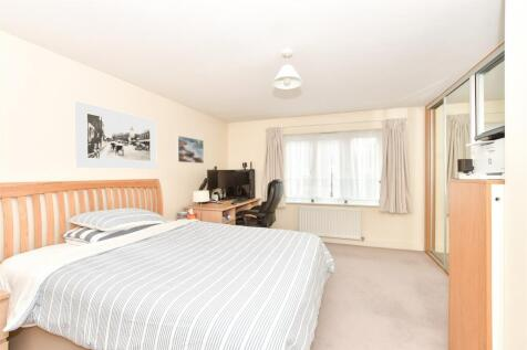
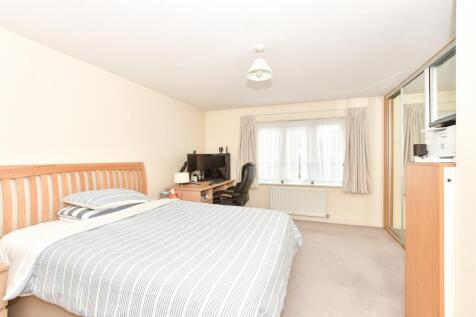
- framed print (122, 140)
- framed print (190, 150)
